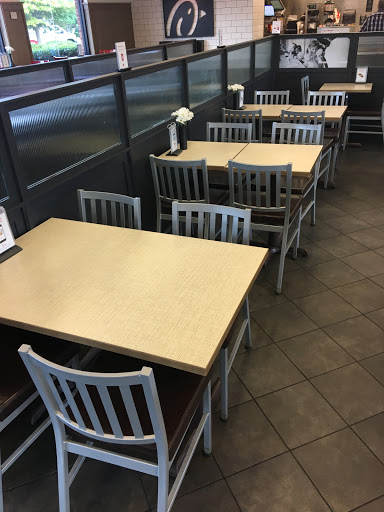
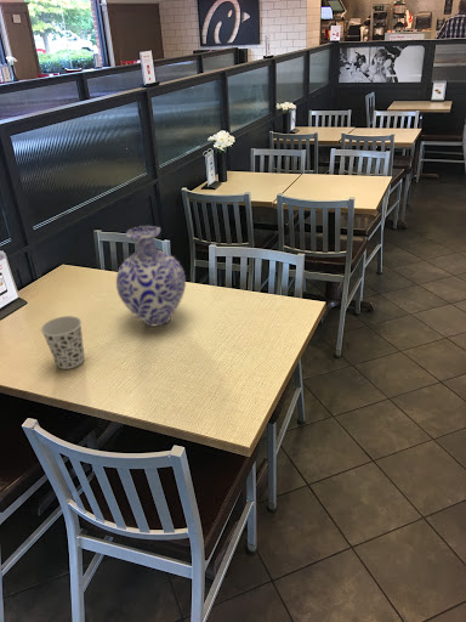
+ vase (150, 277)
+ cup (66, 344)
